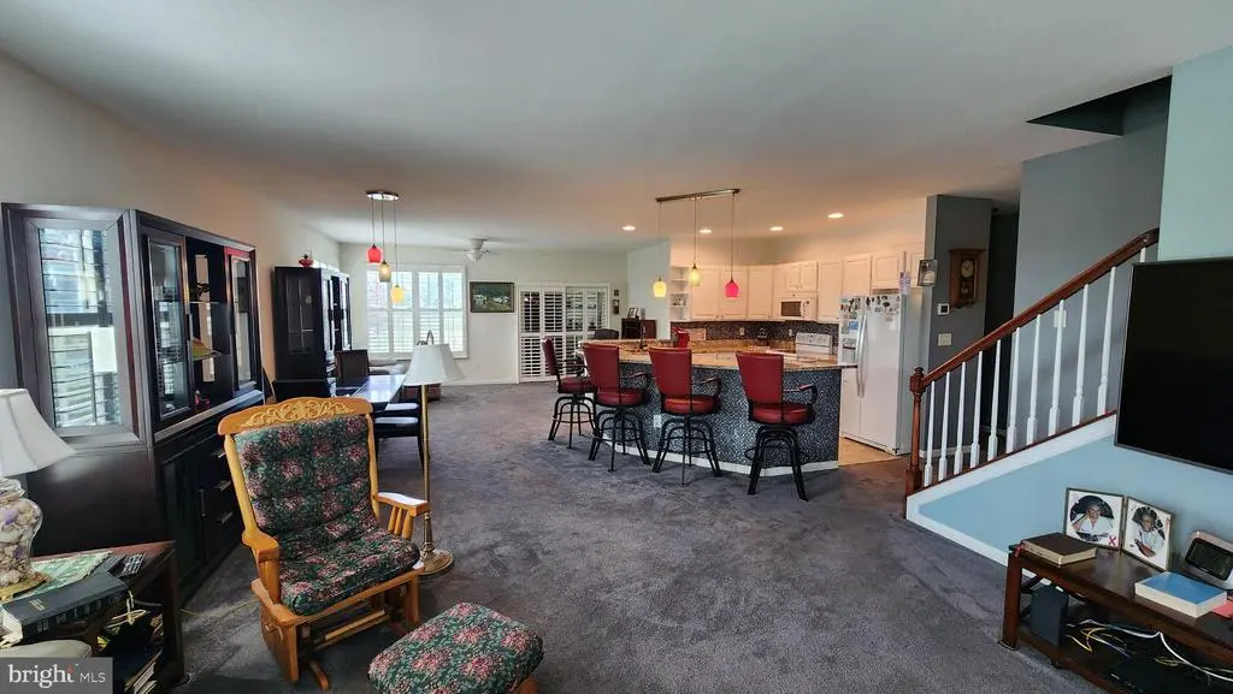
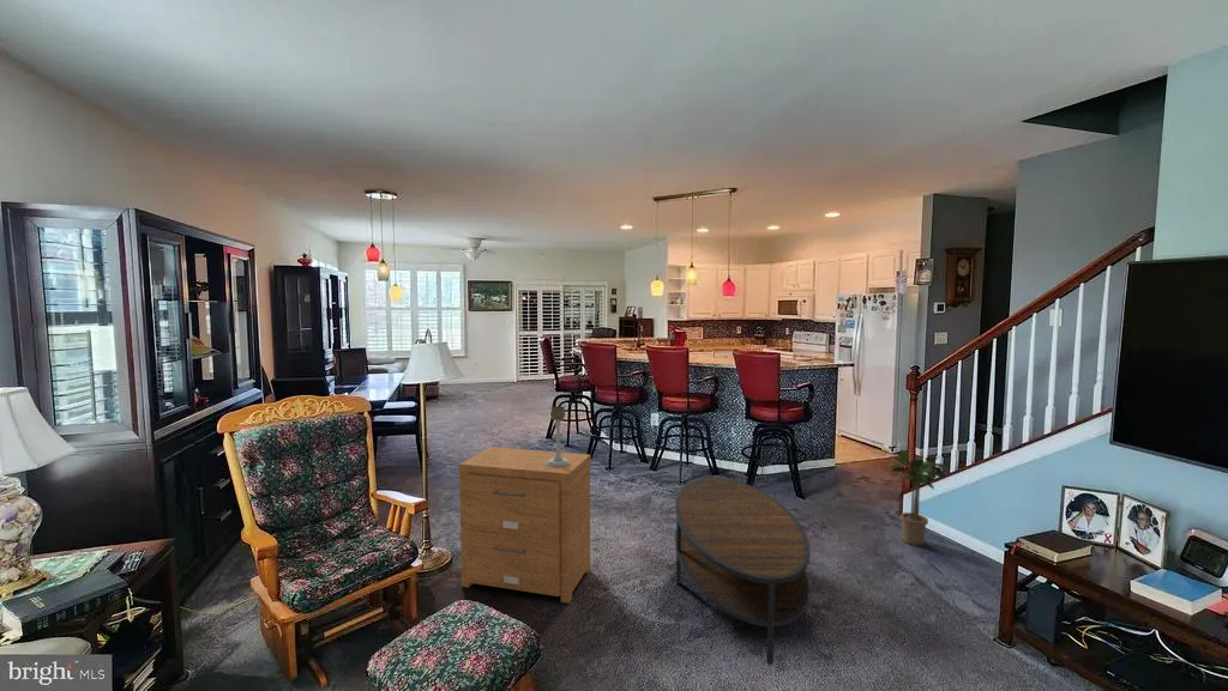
+ candle holder (558, 435)
+ coffee table (735, 550)
+ potted plant (919, 495)
+ nightstand (524, 520)
